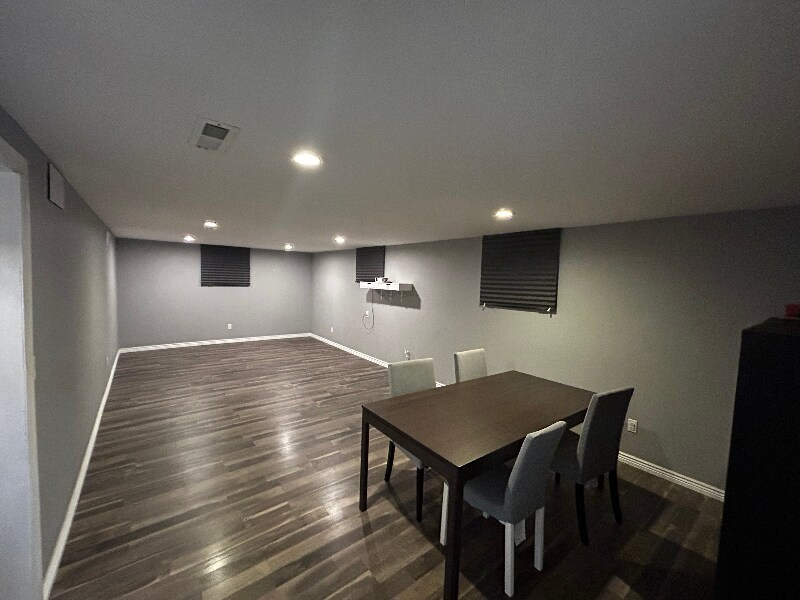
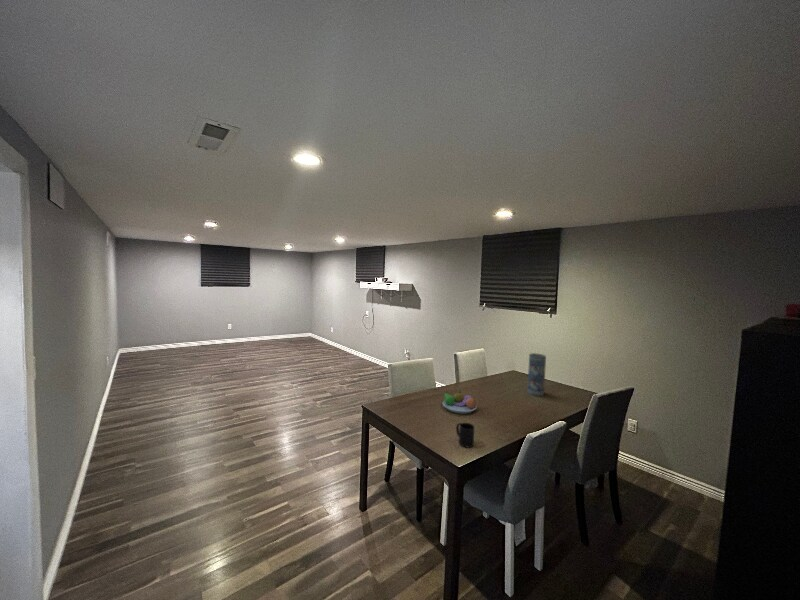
+ mug (463, 433)
+ fruit bowl (458, 400)
+ vase (536, 374)
